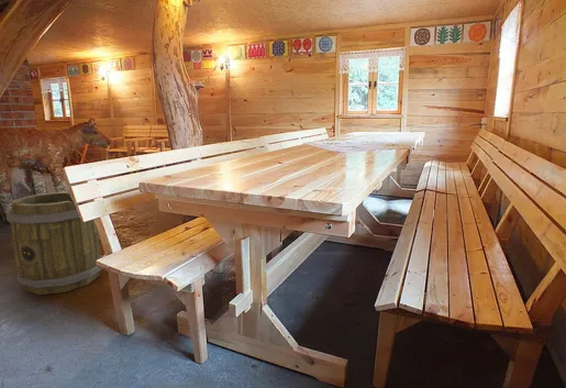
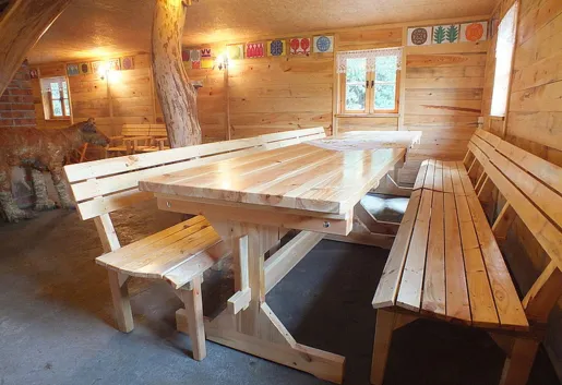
- wooden barrel (58, 240)
